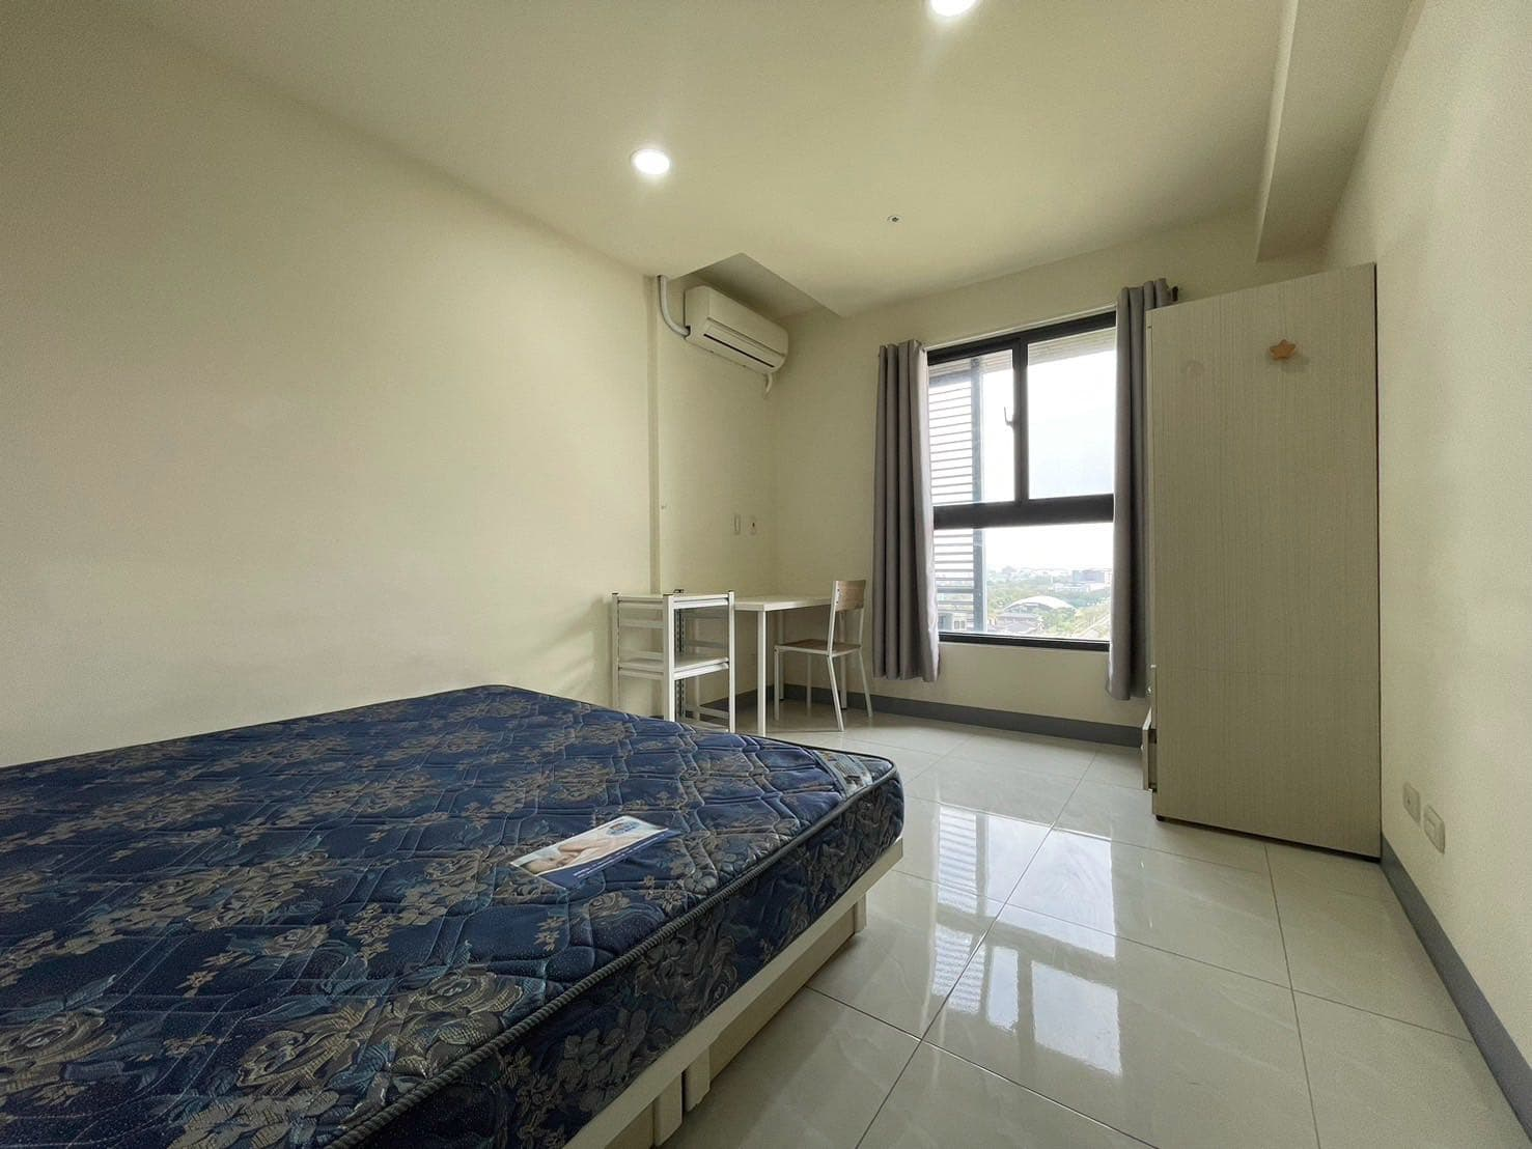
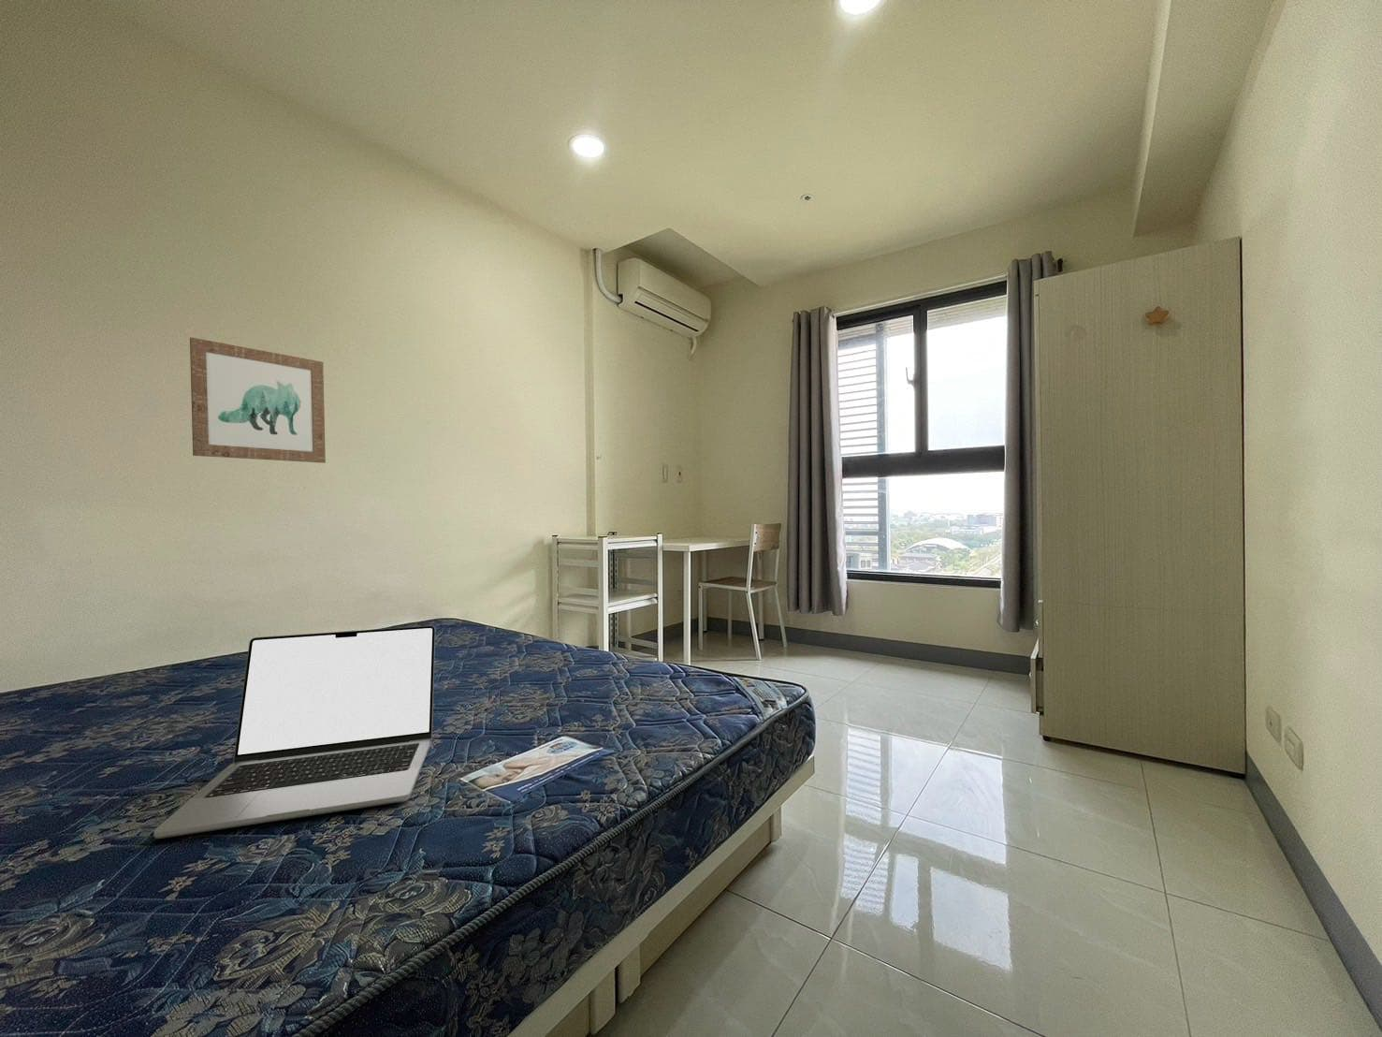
+ wall art (262, 405)
+ laptop (322, 711)
